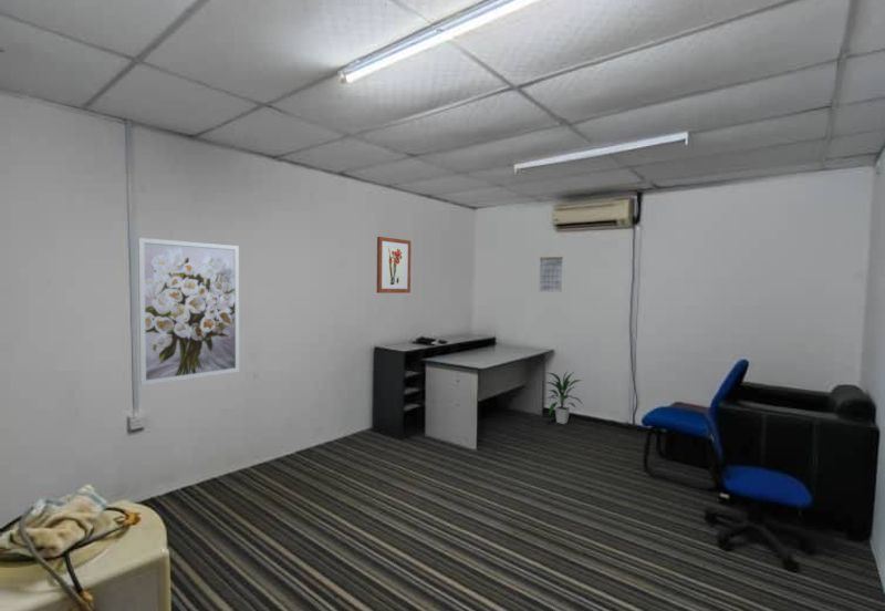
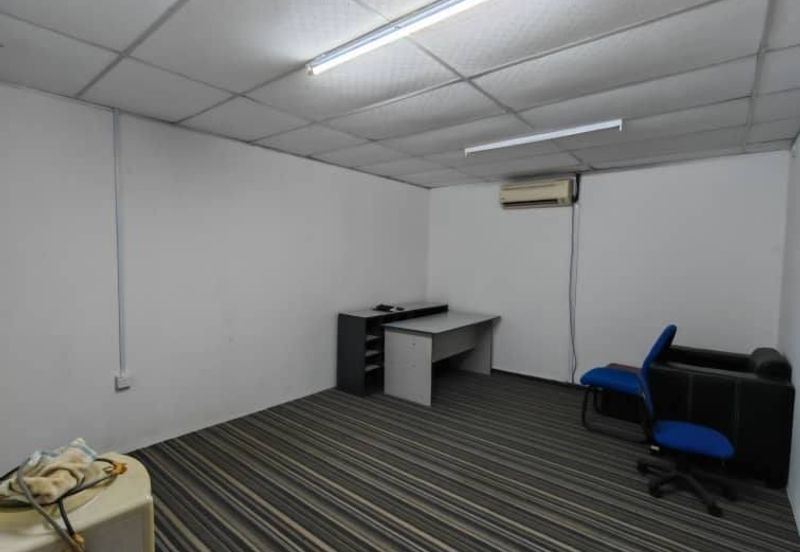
- wall art (192, 310)
- calendar (550, 270)
- wall art (394, 266)
- indoor plant (561, 395)
